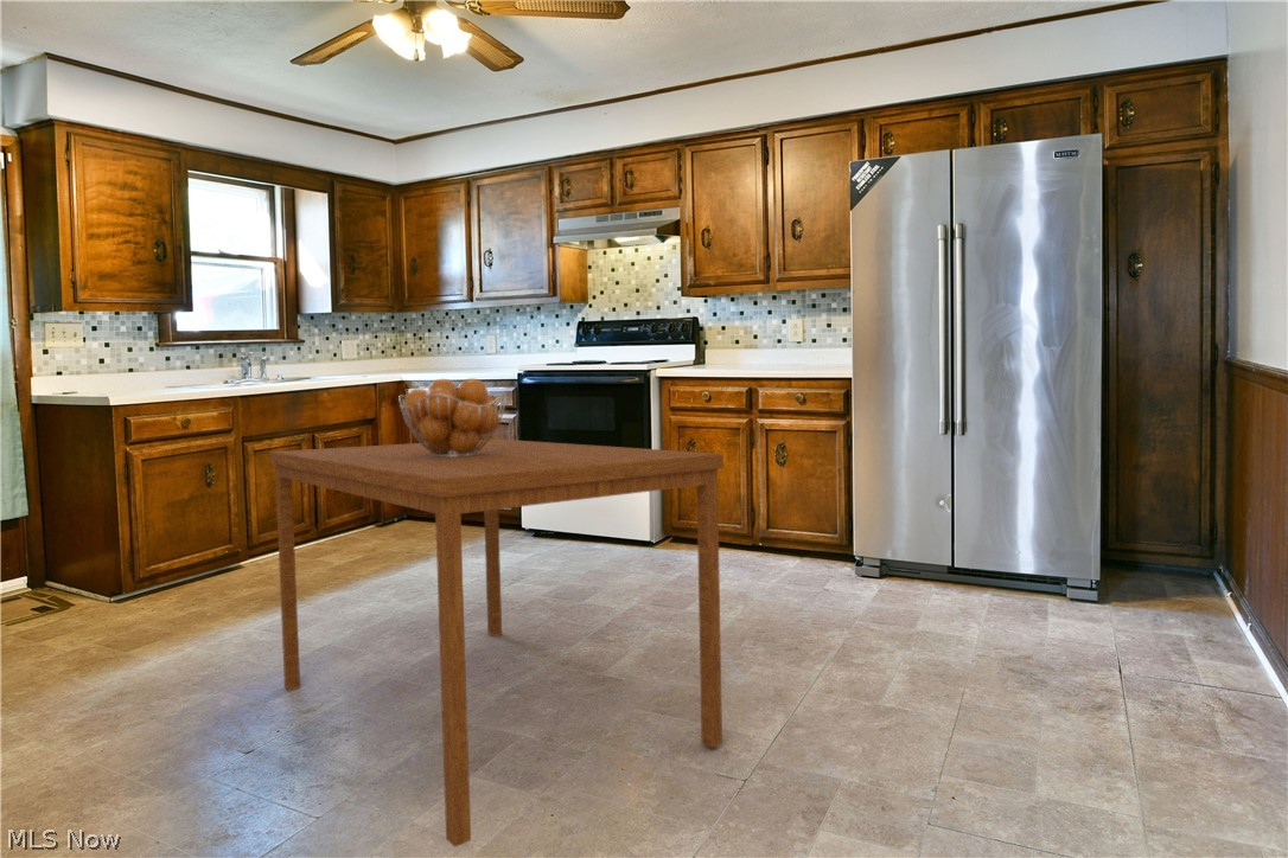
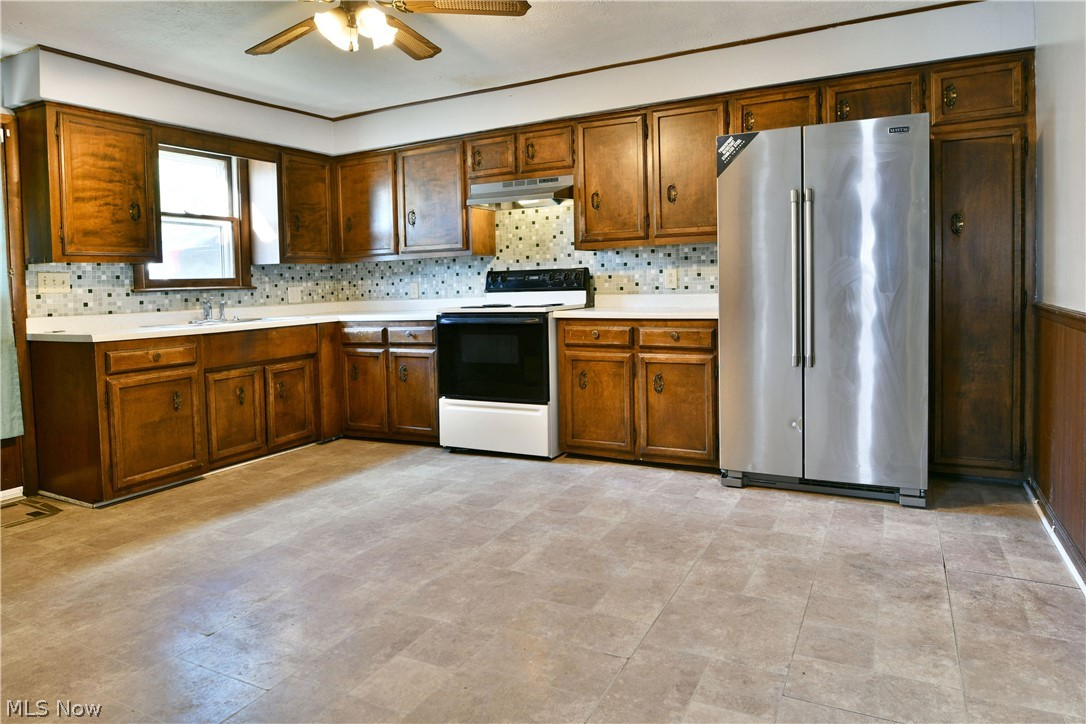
- fruit basket (453, 416)
- dining table (486, 584)
